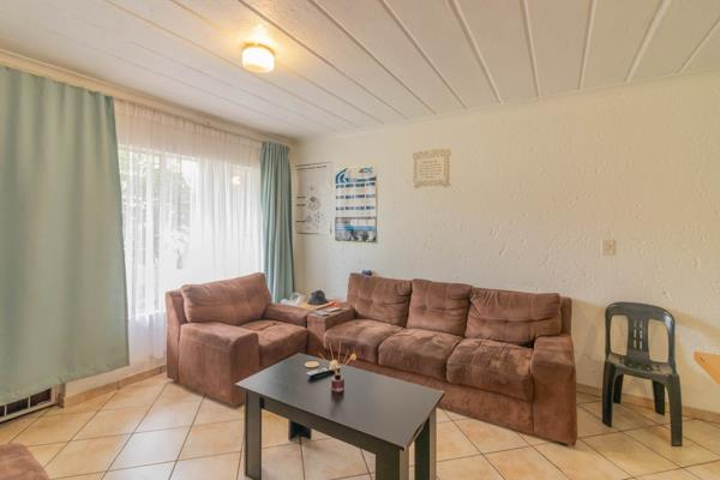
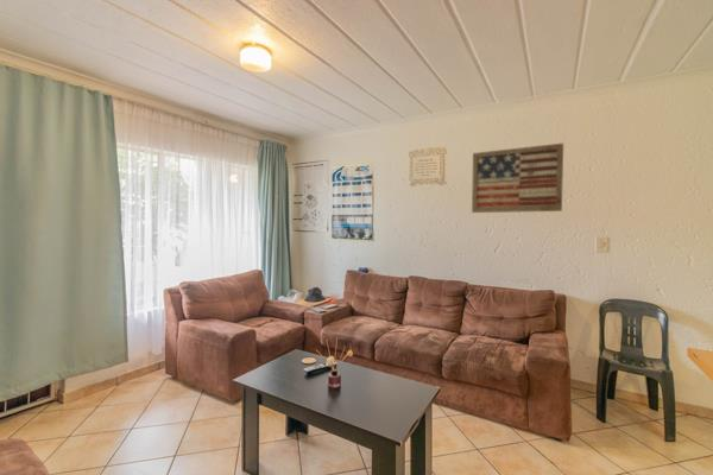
+ wall art (515, 179)
